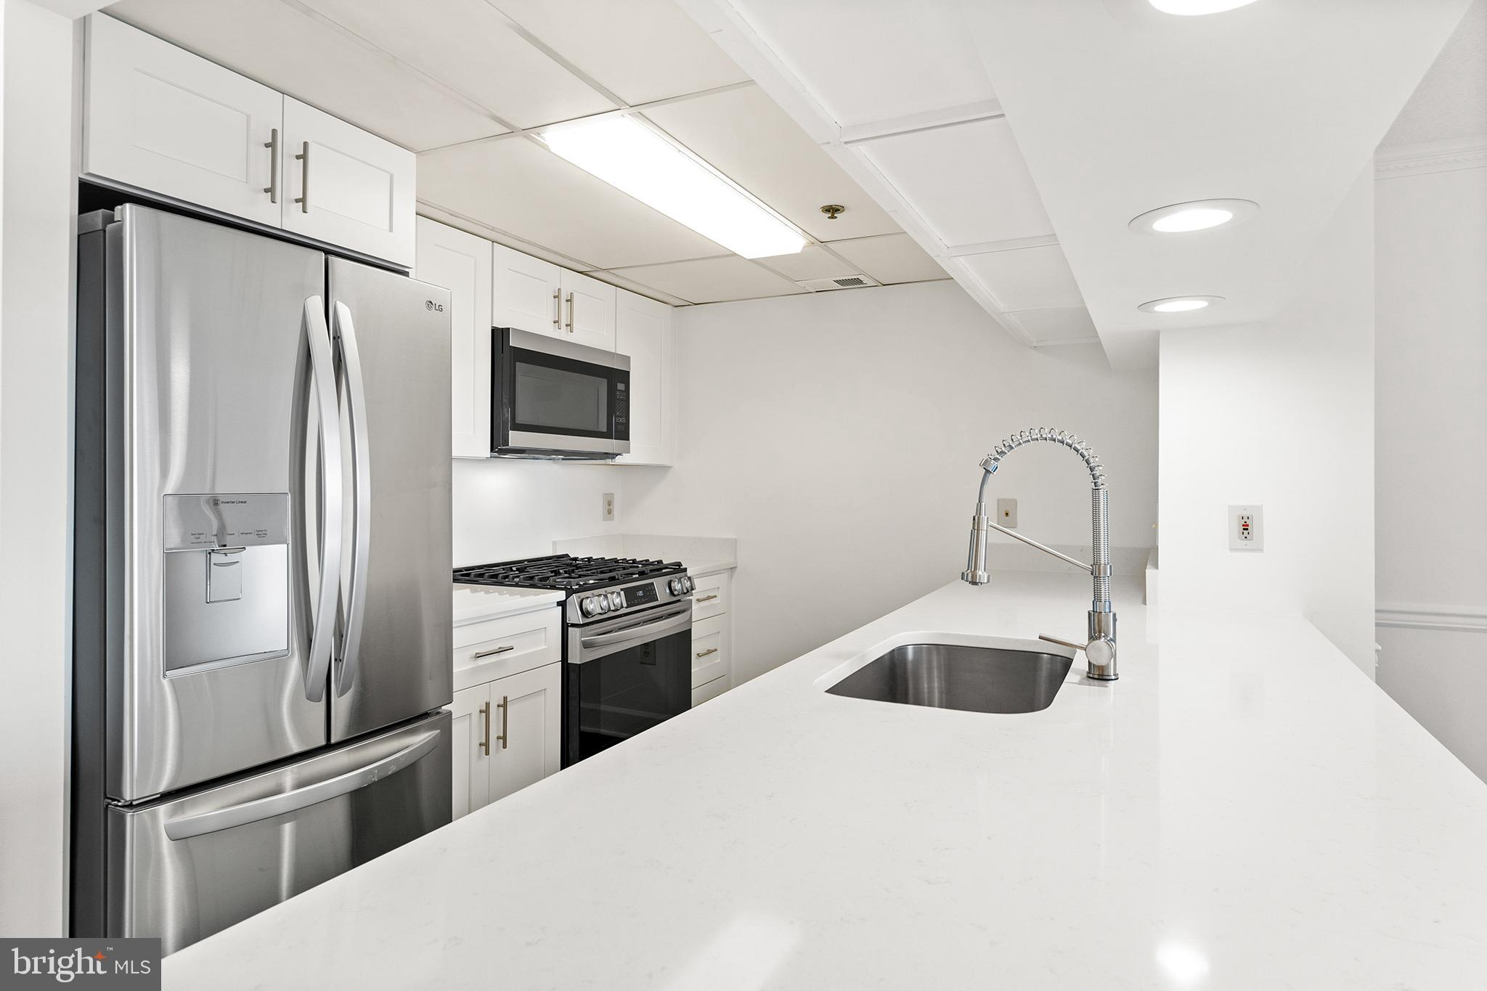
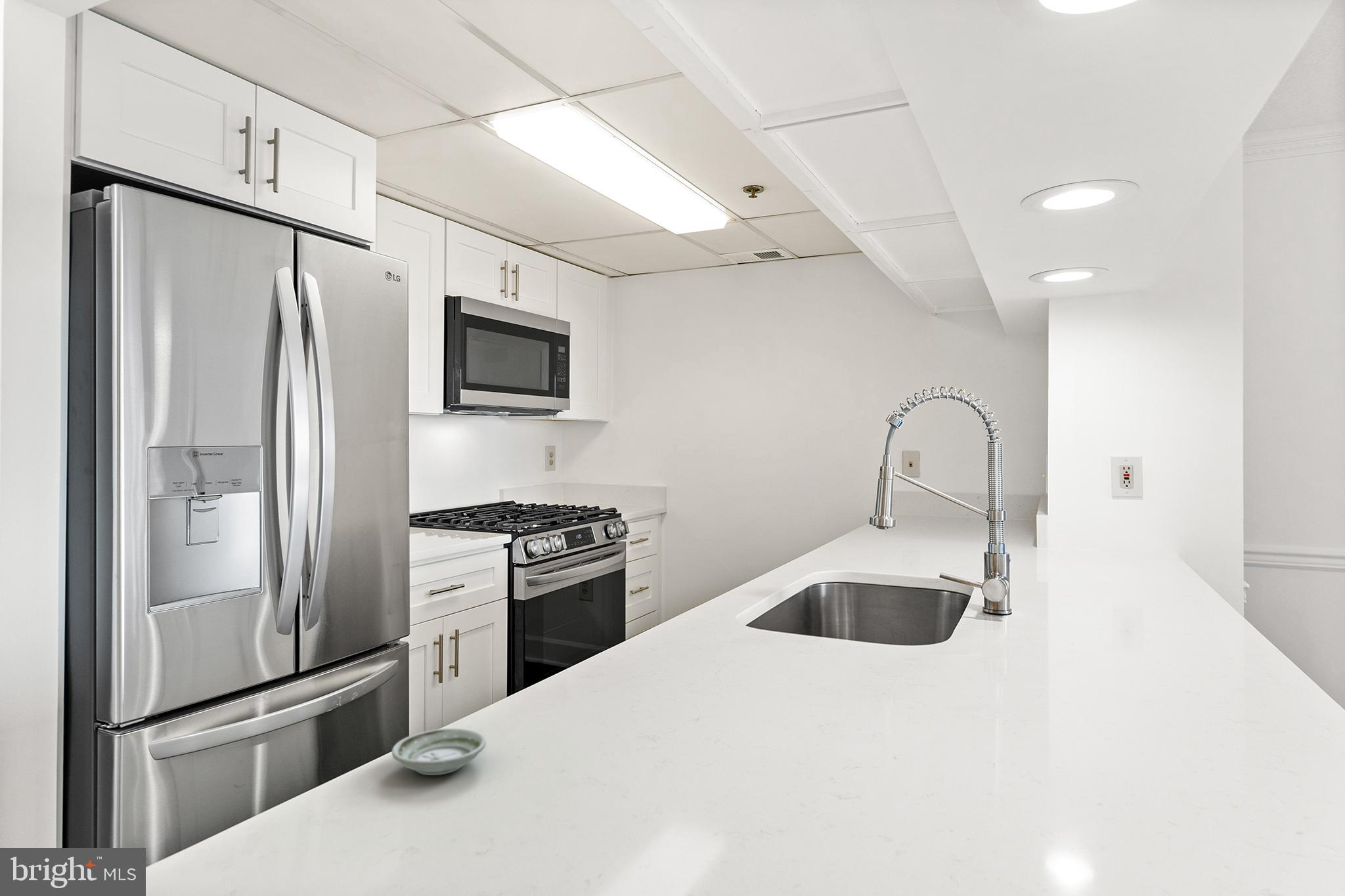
+ saucer (439, 754)
